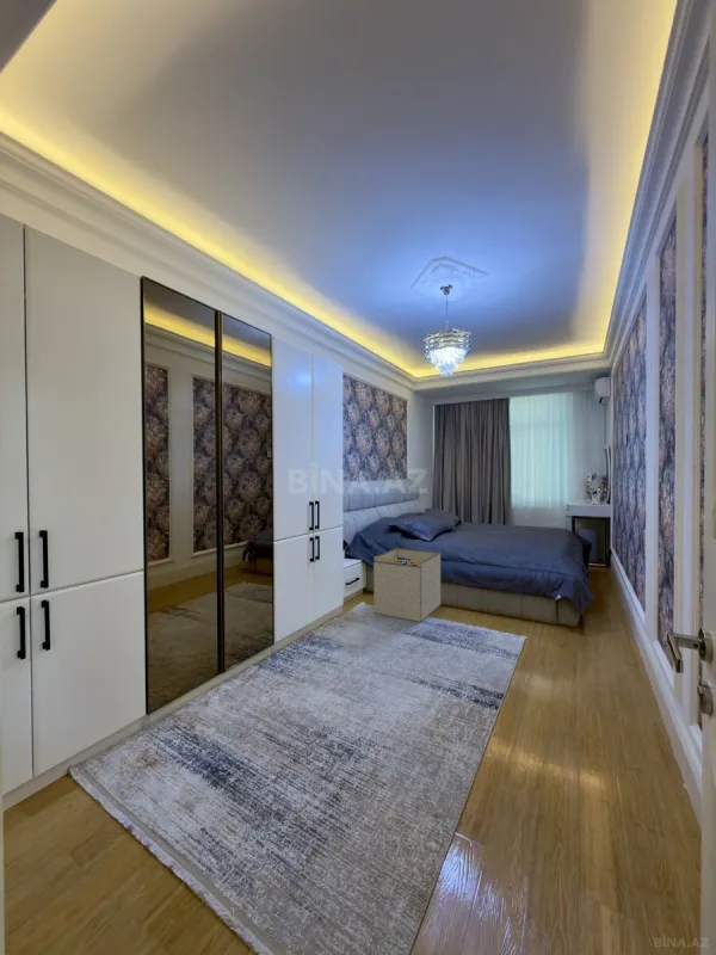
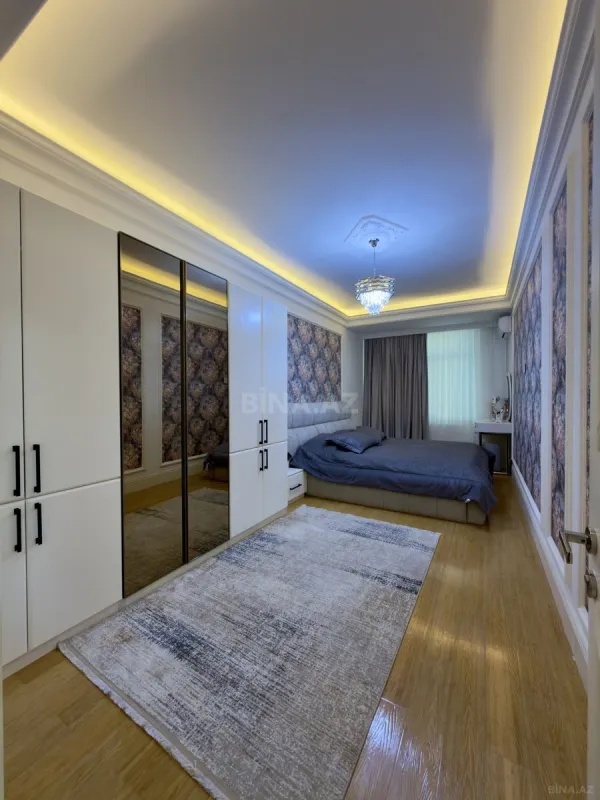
- storage bin (407, 580)
